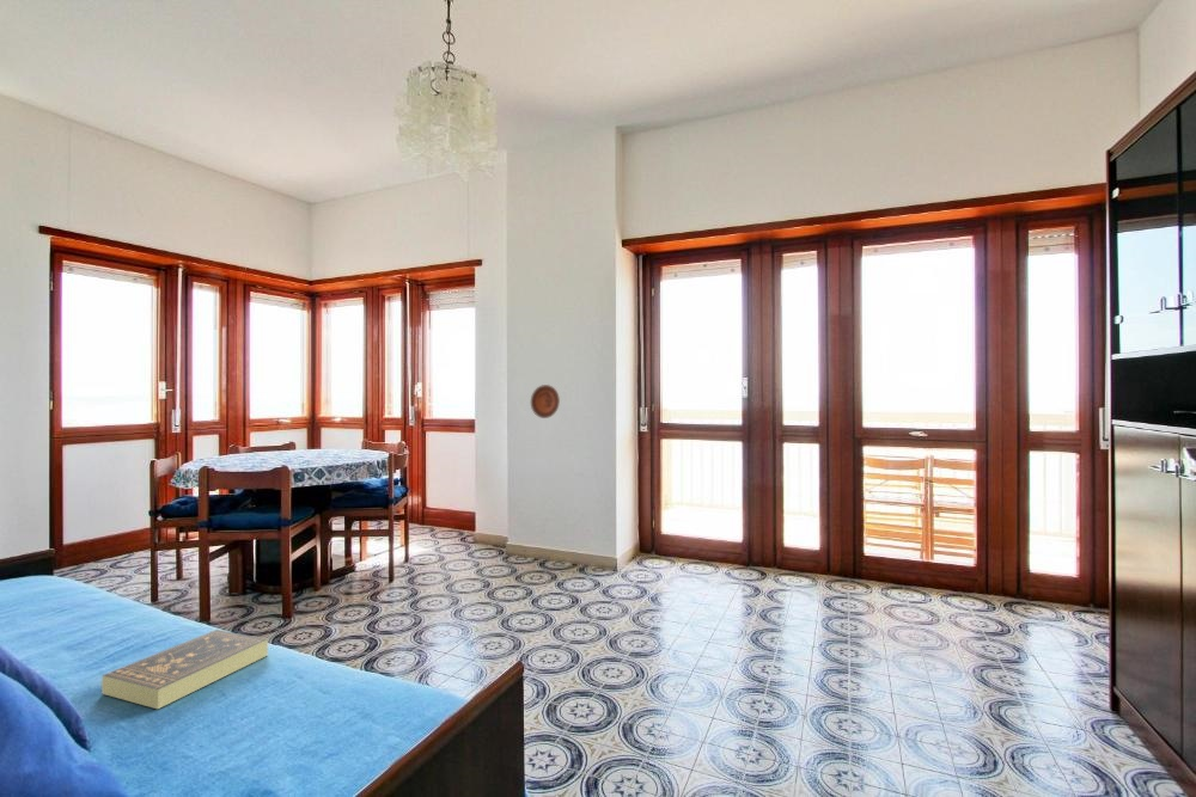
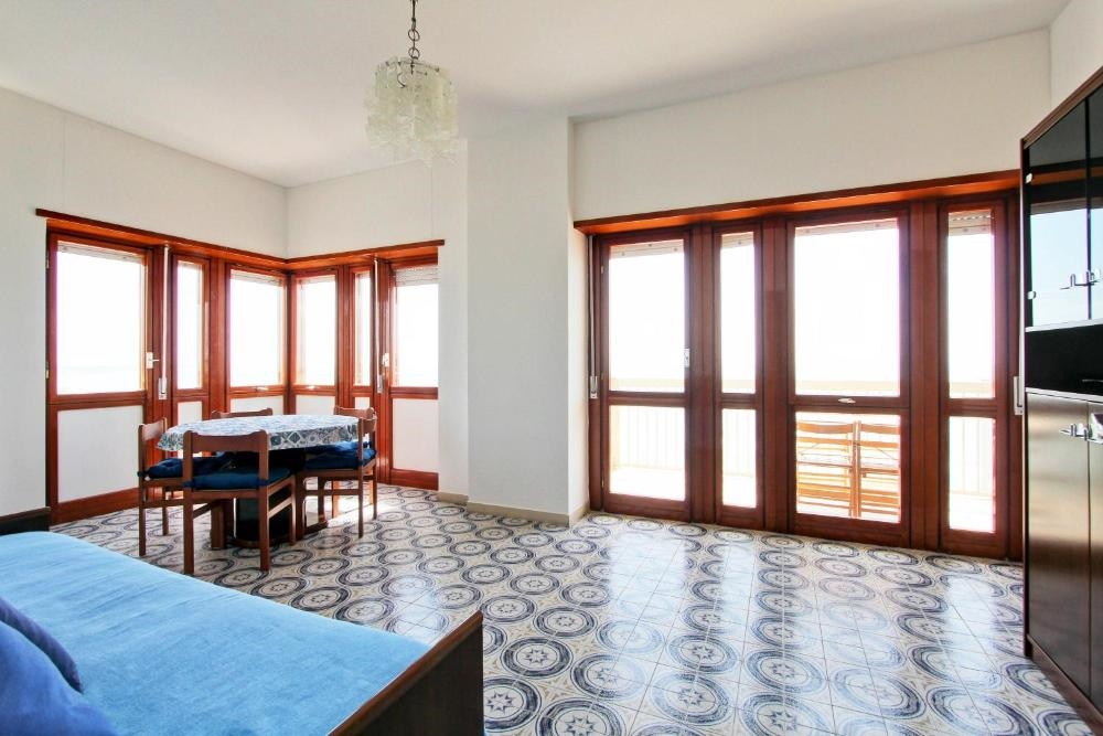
- book (190, 664)
- decorative plate (544, 401)
